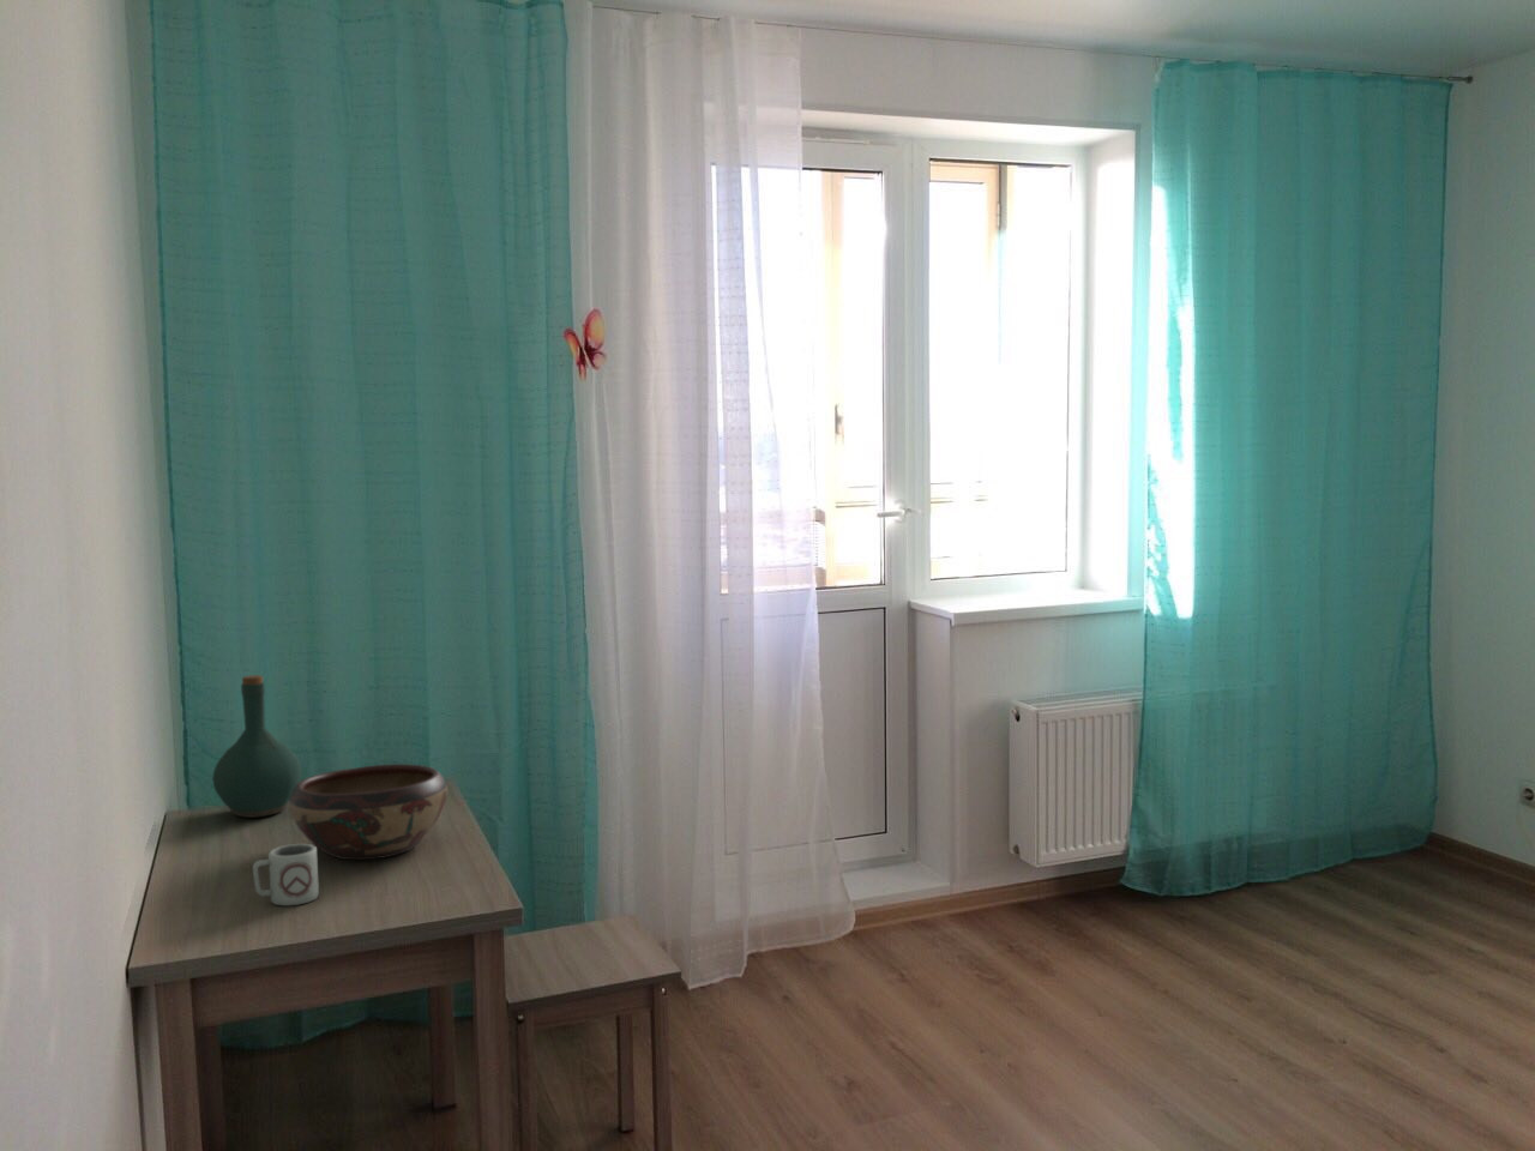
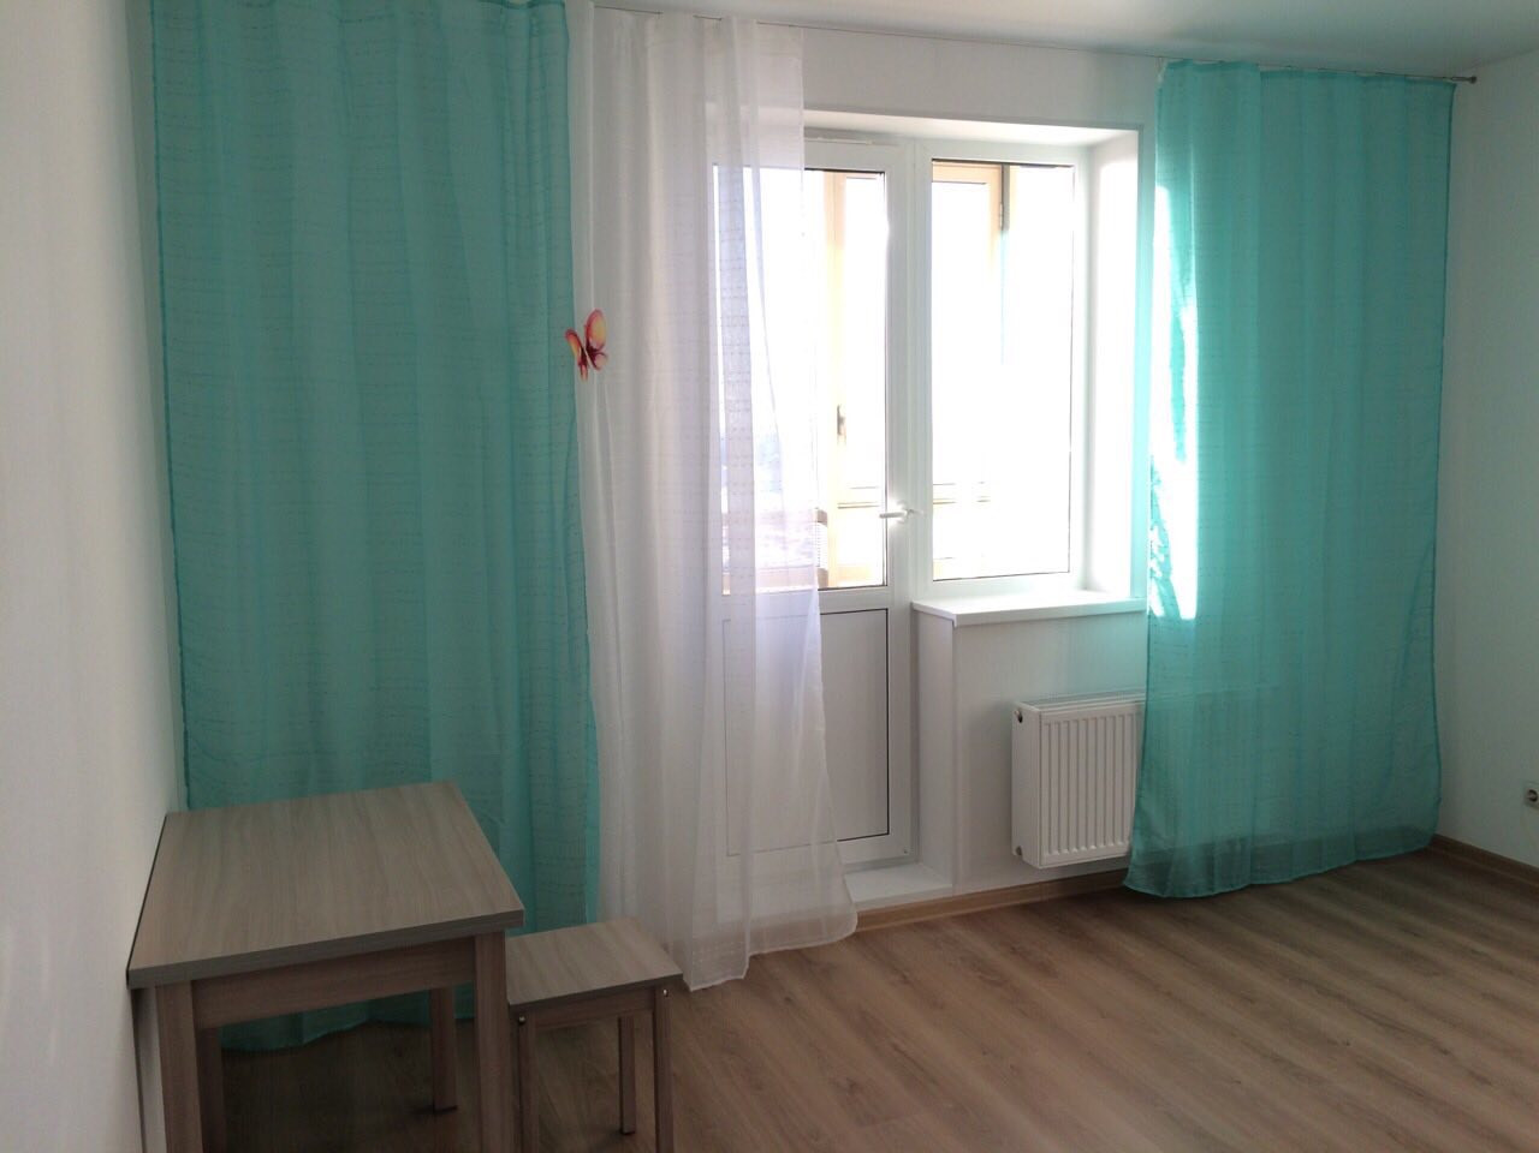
- bottle (255, 745)
- decorative bowl (371, 811)
- cup (285, 875)
